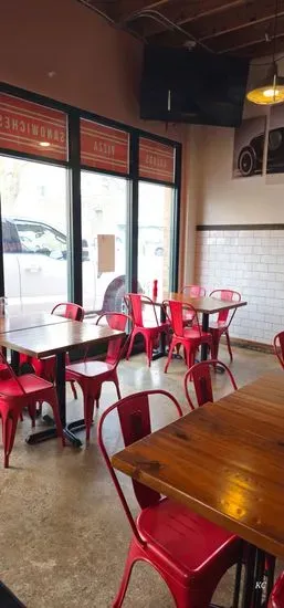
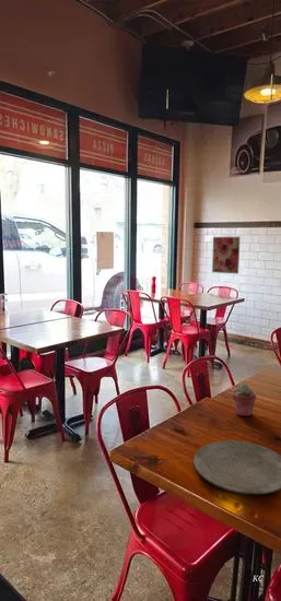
+ potted succulent (244, 398)
+ plate (241, 466)
+ wall art (225, 255)
